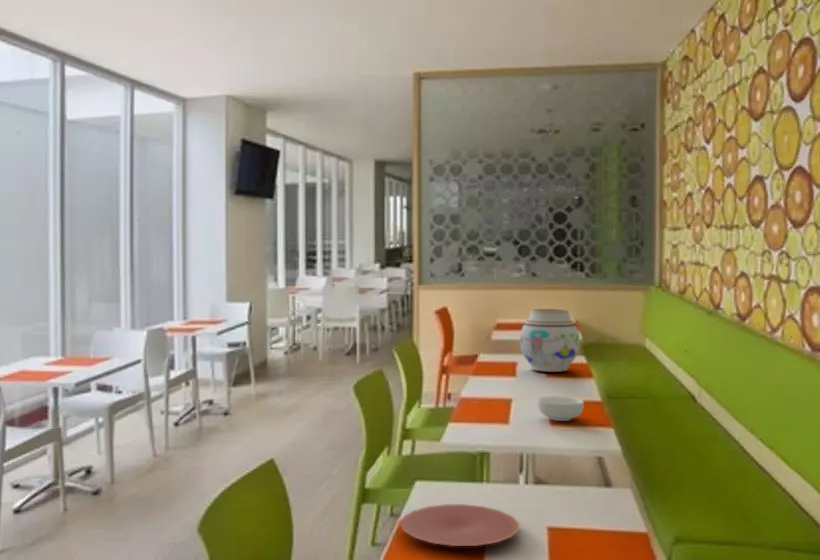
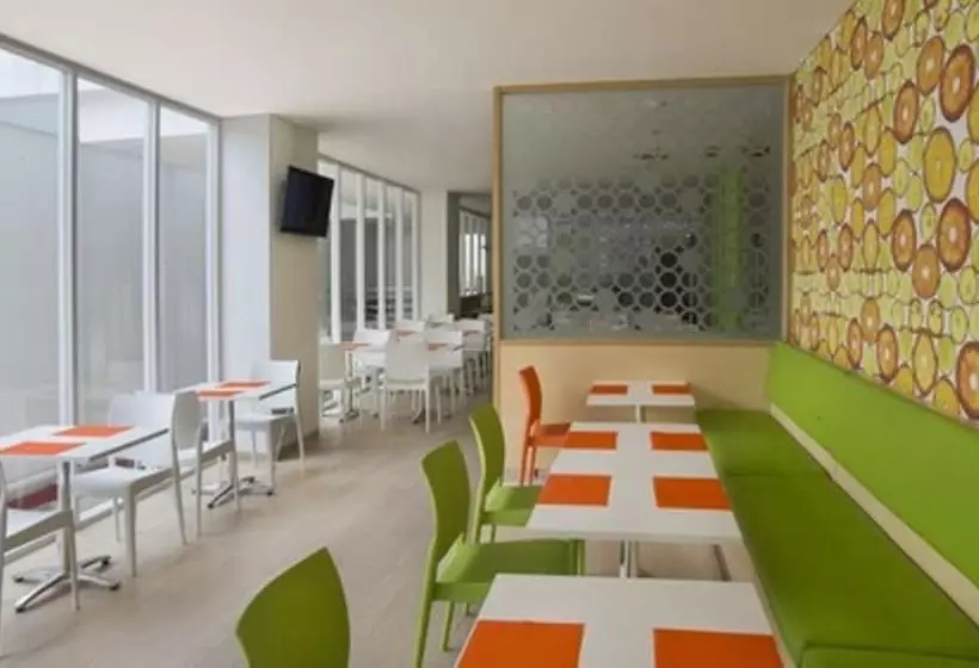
- cereal bowl (560, 409)
- plate (459, 528)
- vase (549, 340)
